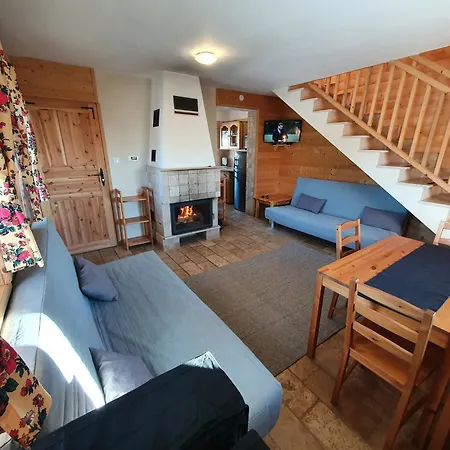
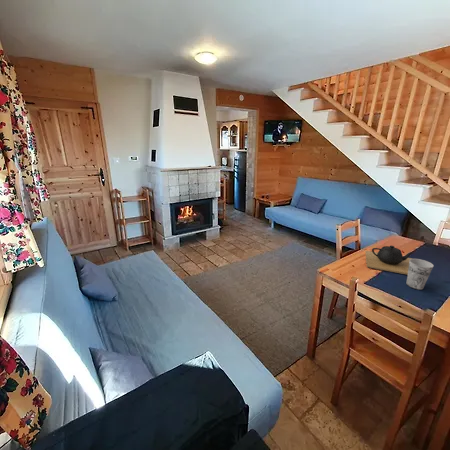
+ cup (417, 274)
+ teapot (392, 254)
